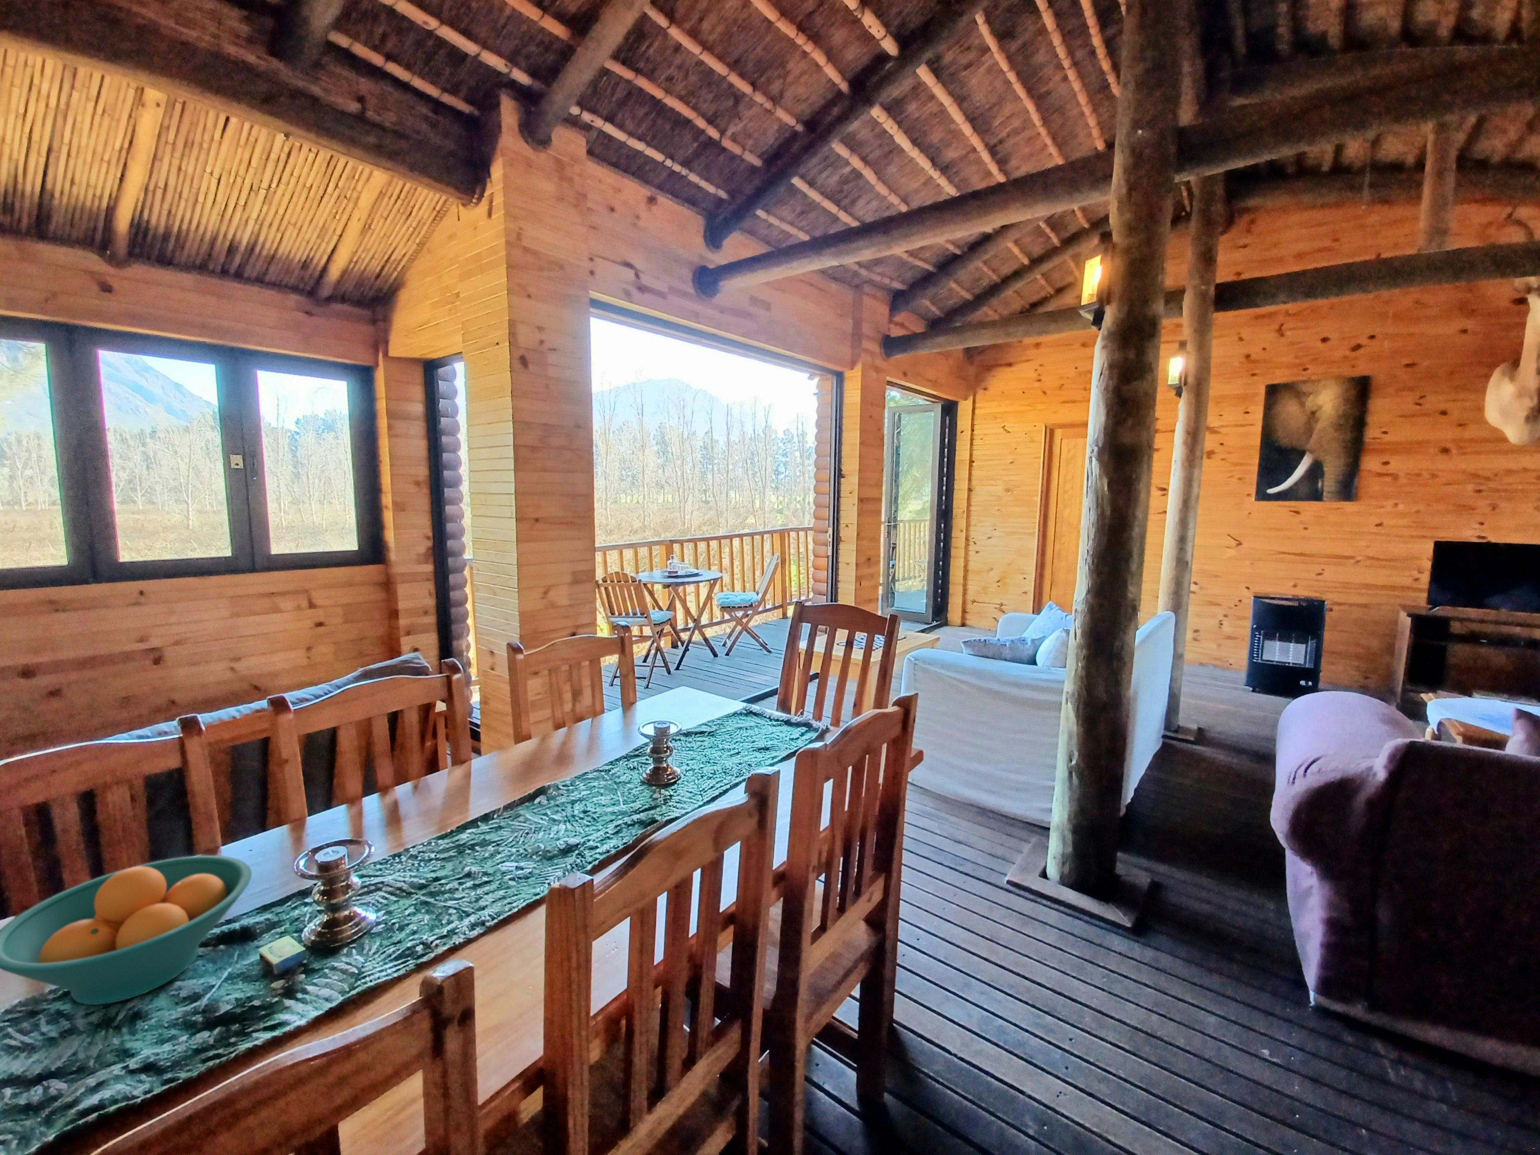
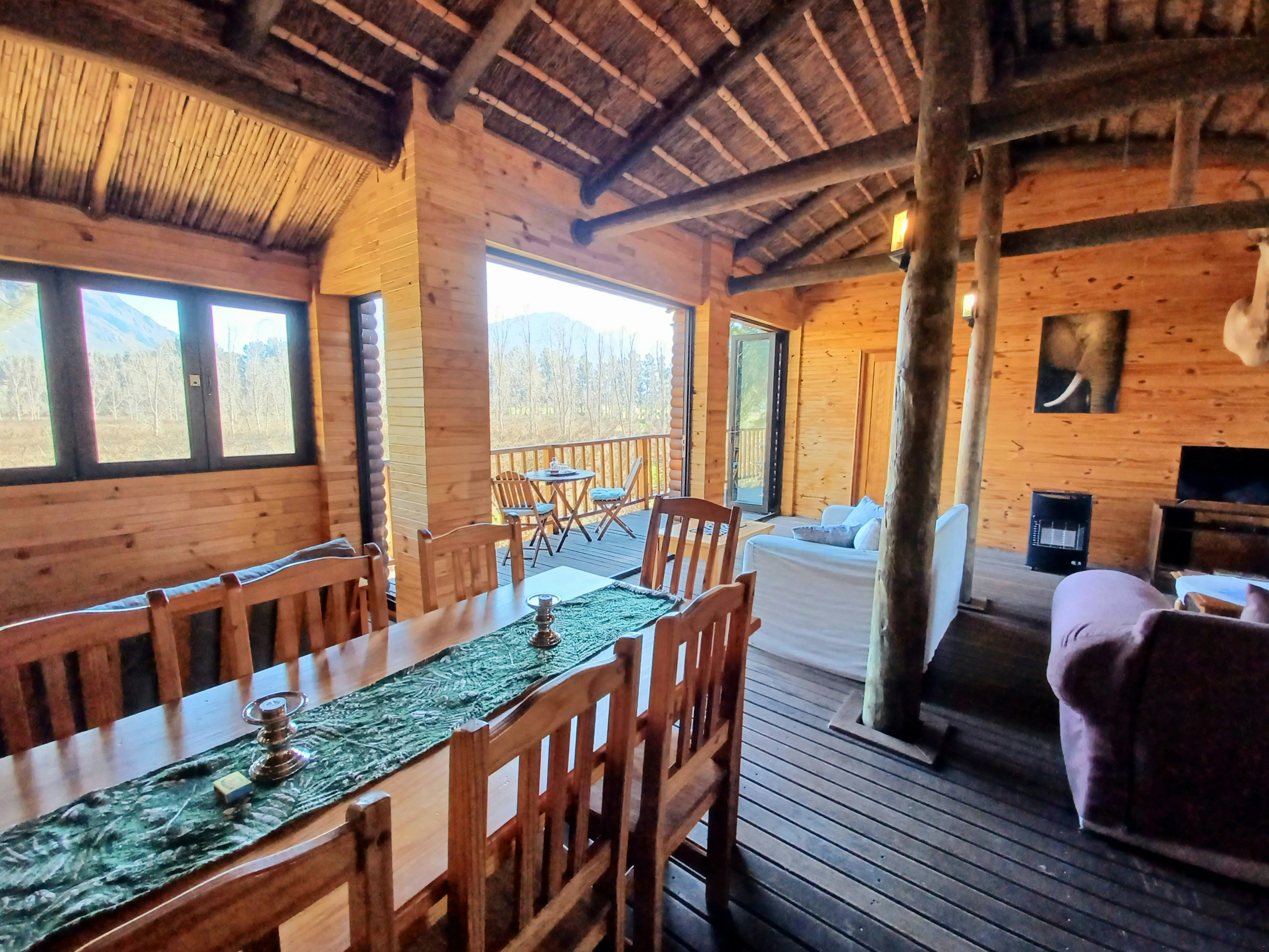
- fruit bowl (133, 923)
